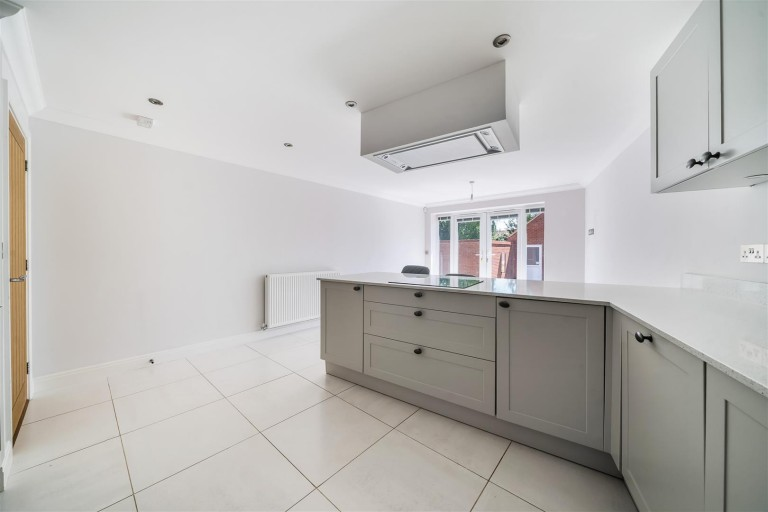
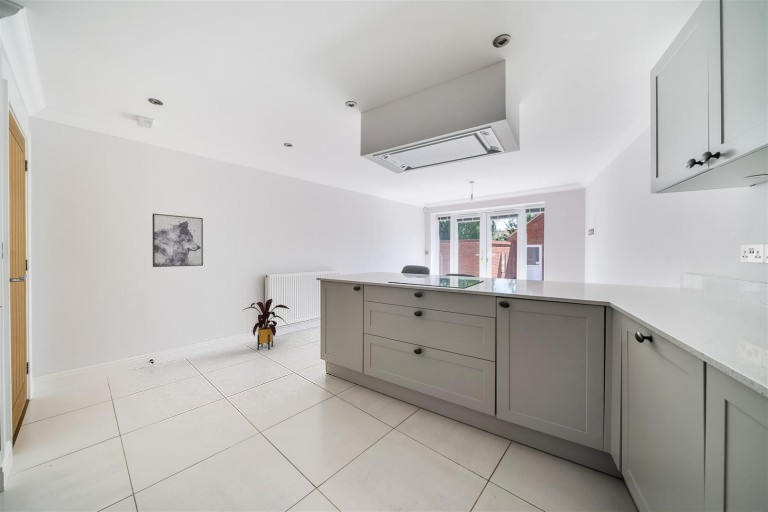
+ house plant (263, 323)
+ wall art (179, 241)
